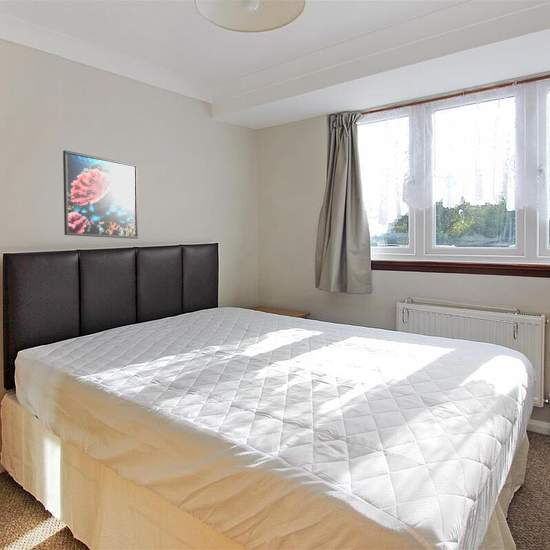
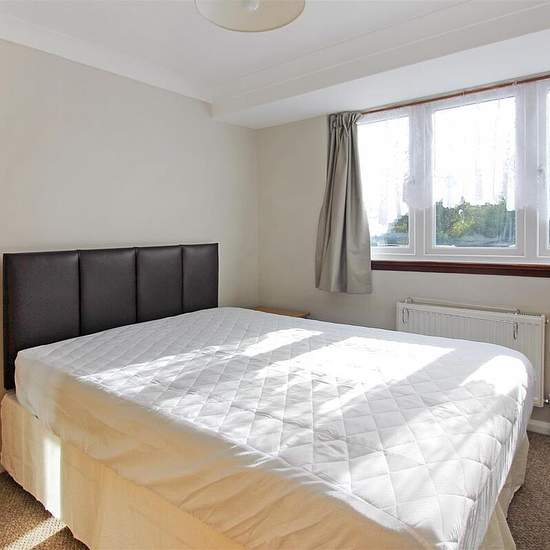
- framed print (103, 197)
